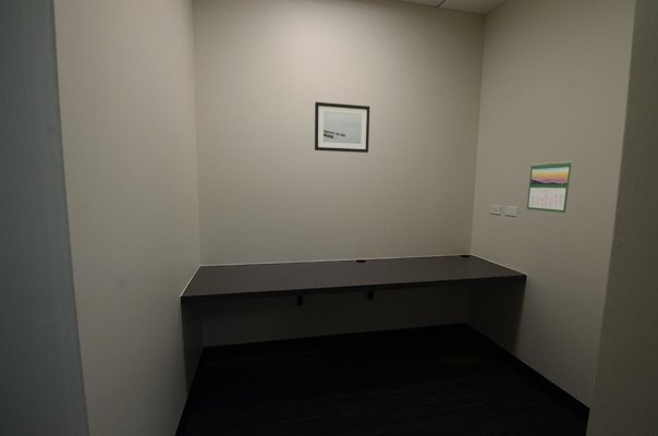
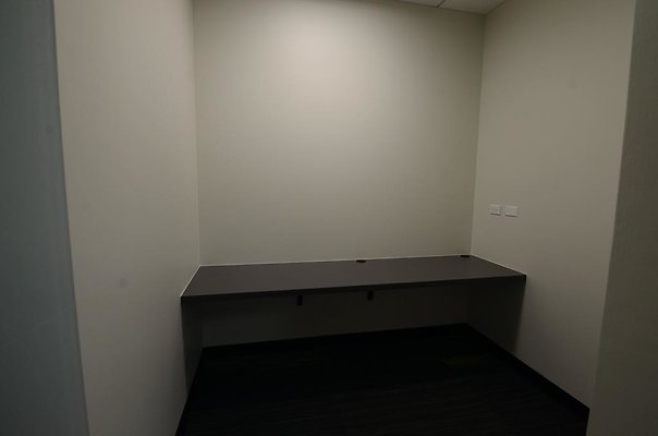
- calendar (548, 186)
- wall art (342, 128)
